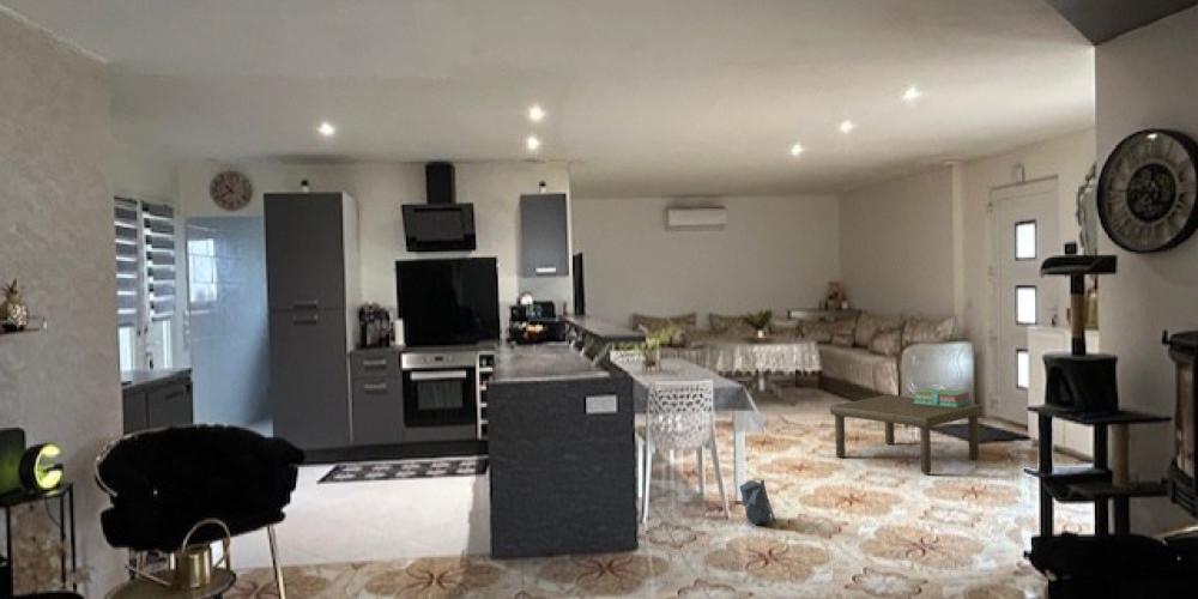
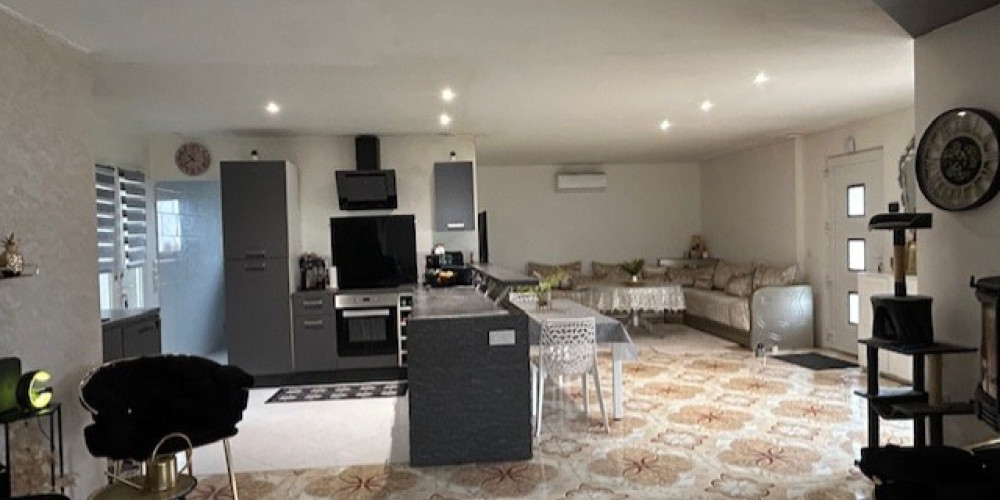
- stack of books (942, 397)
- coffee table (904, 424)
- bag (758, 501)
